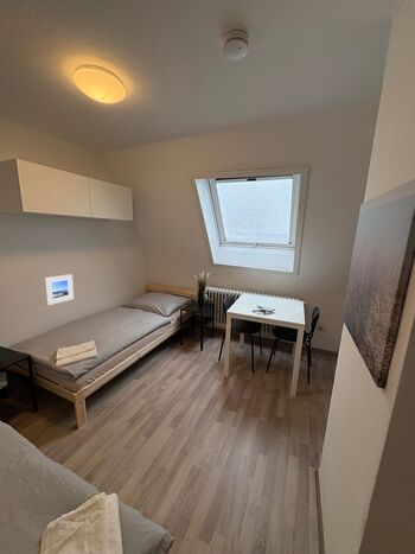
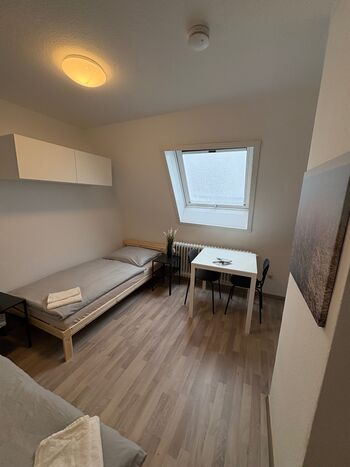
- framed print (59, 288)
